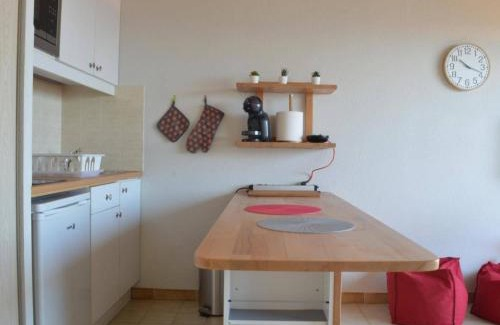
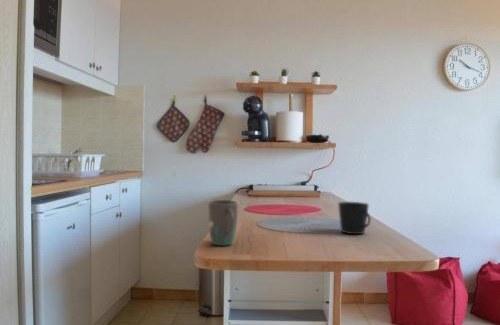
+ cup (355, 218)
+ mug (224, 223)
